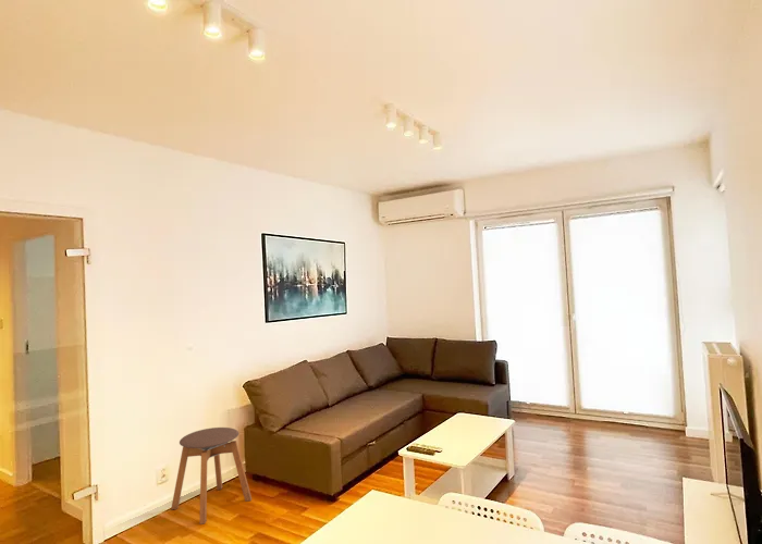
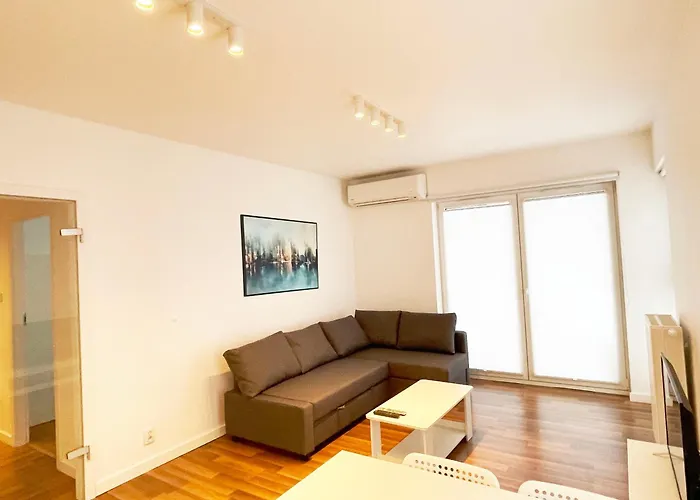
- stool (206, 468)
